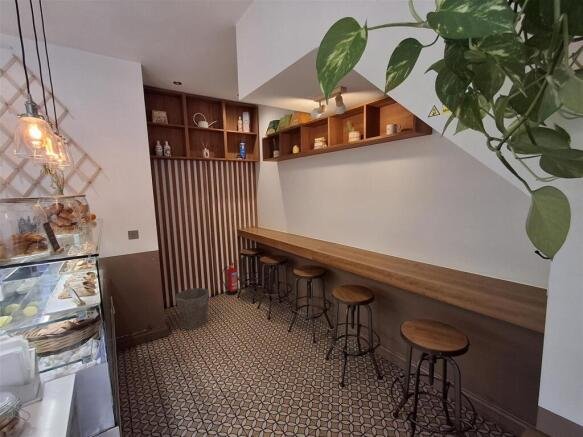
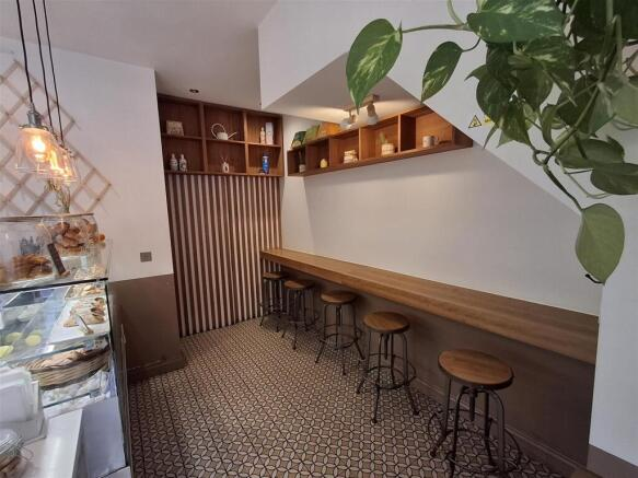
- fire extinguisher (229, 278)
- waste bin (193, 308)
